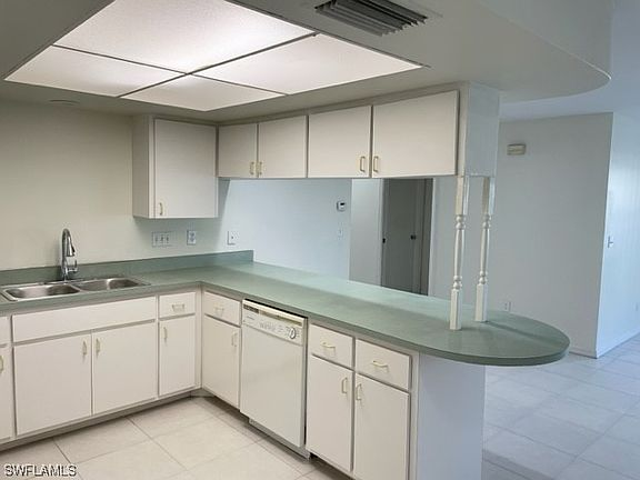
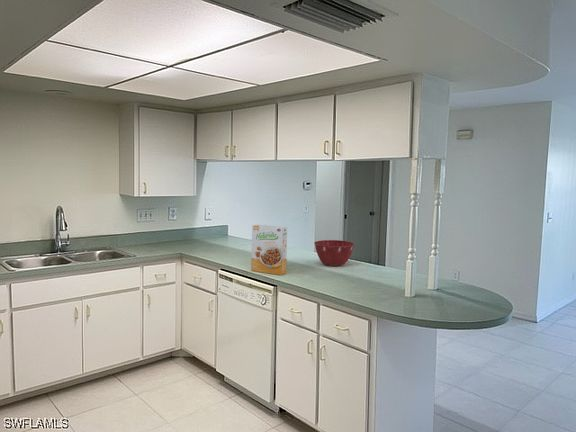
+ cereal box (268, 249)
+ mixing bowl (333, 253)
